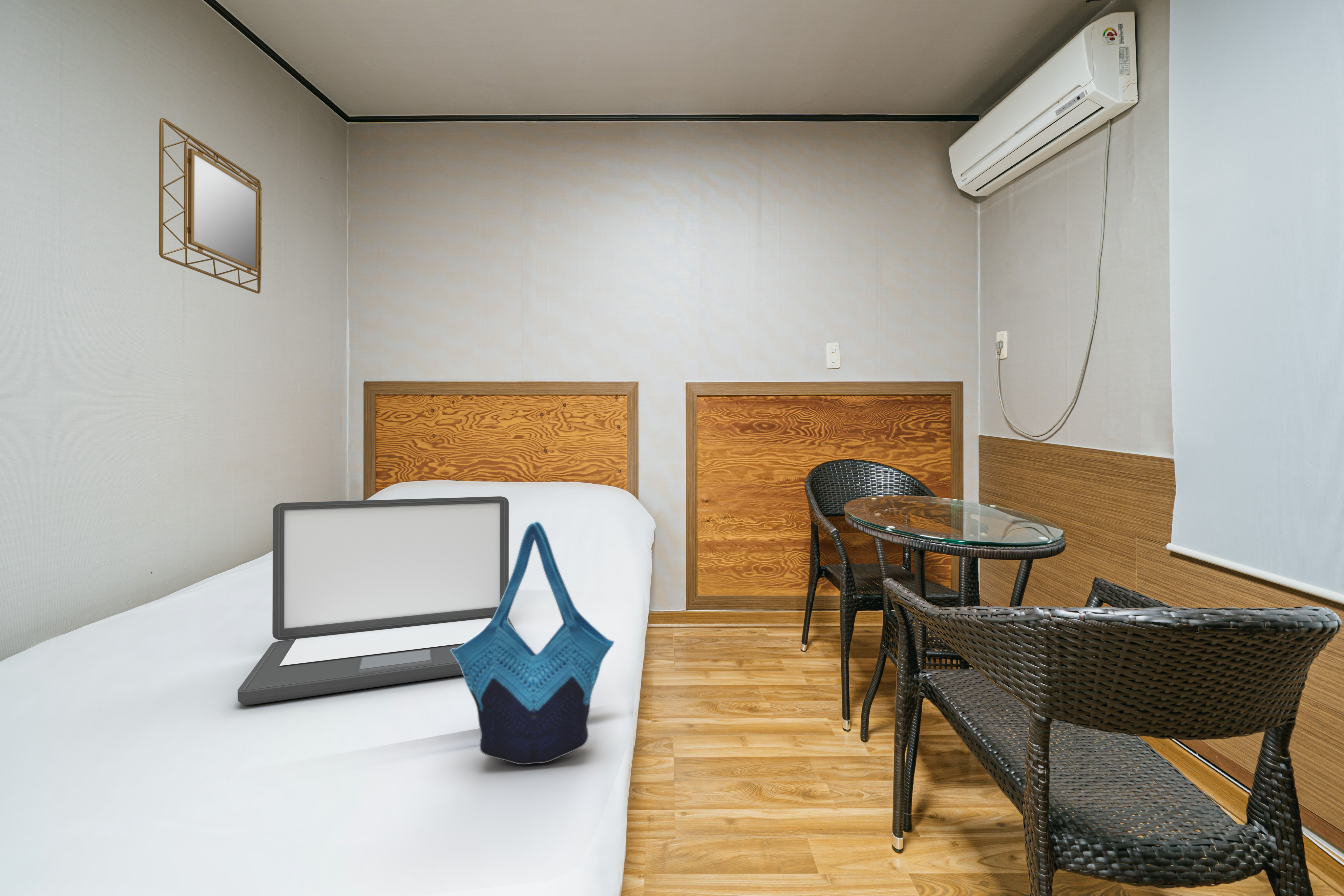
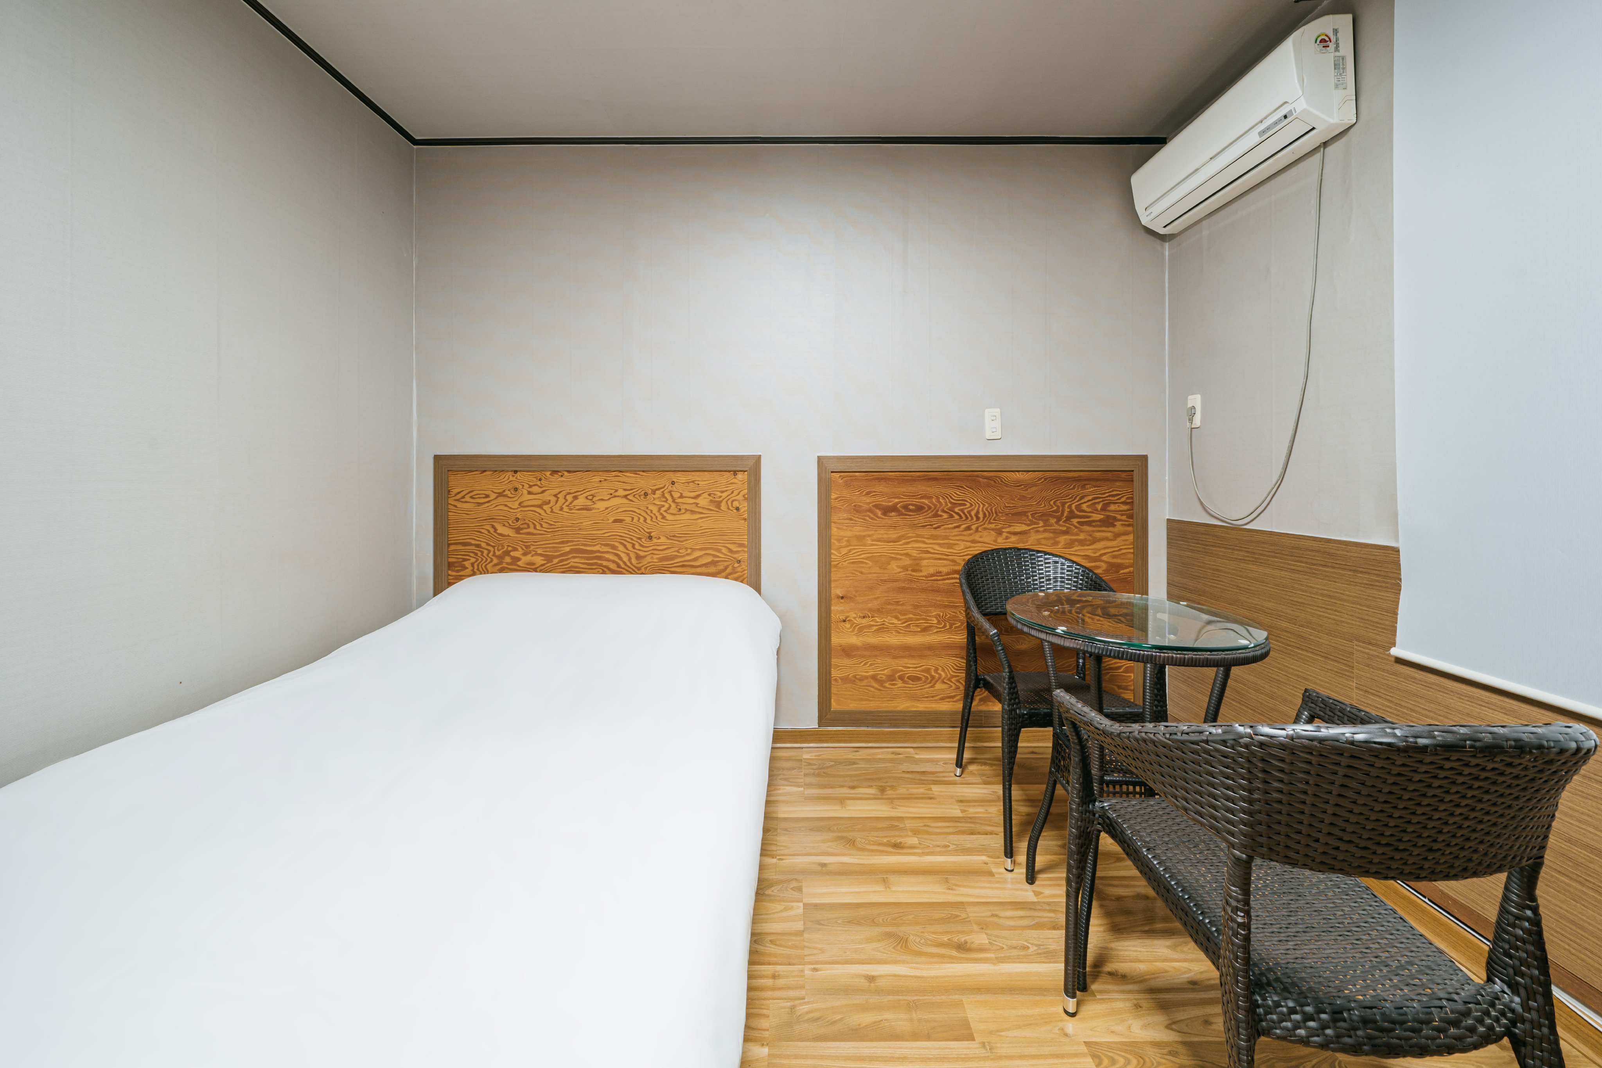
- tote bag (528, 645)
- laptop (397, 582)
- home mirror (220, 215)
